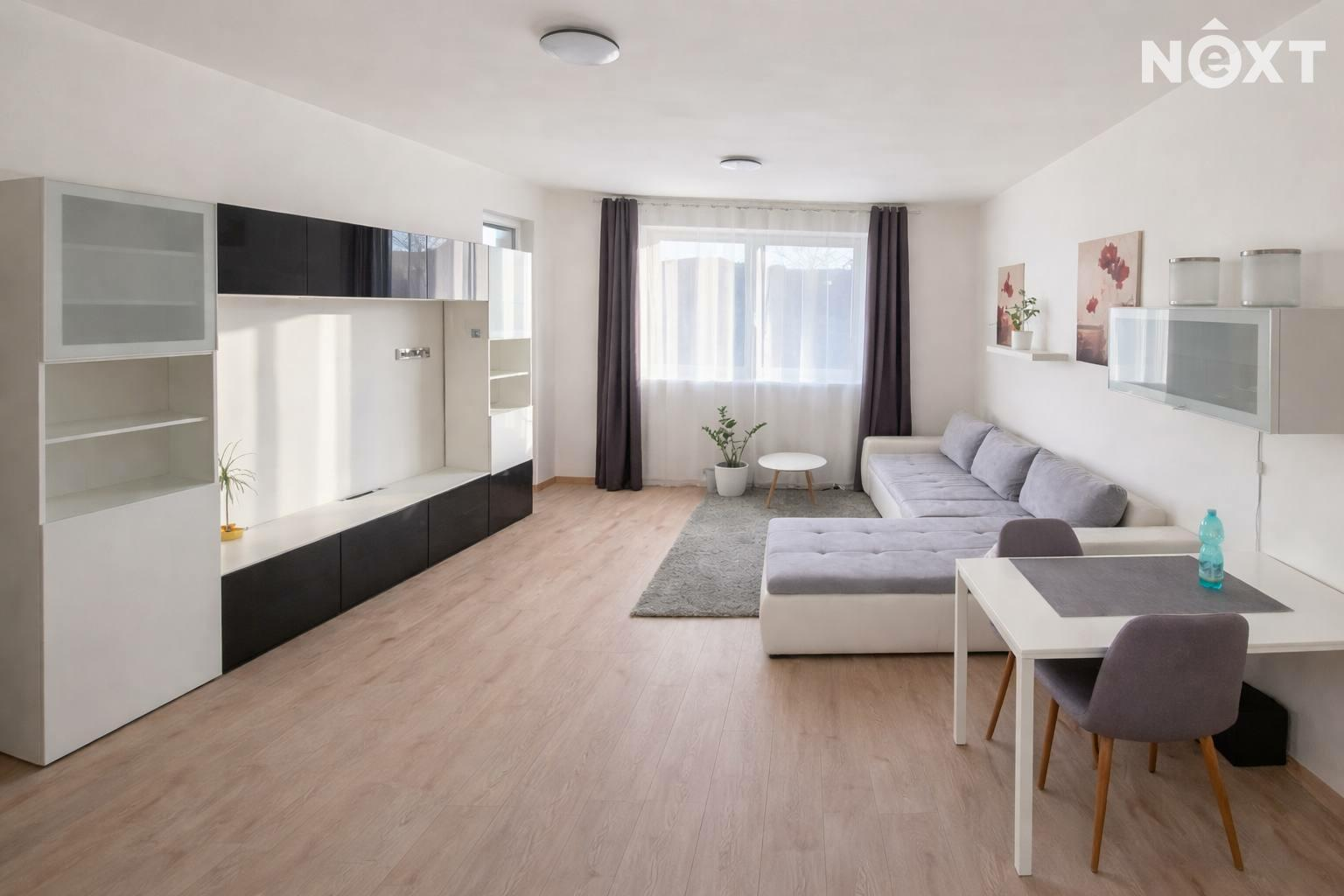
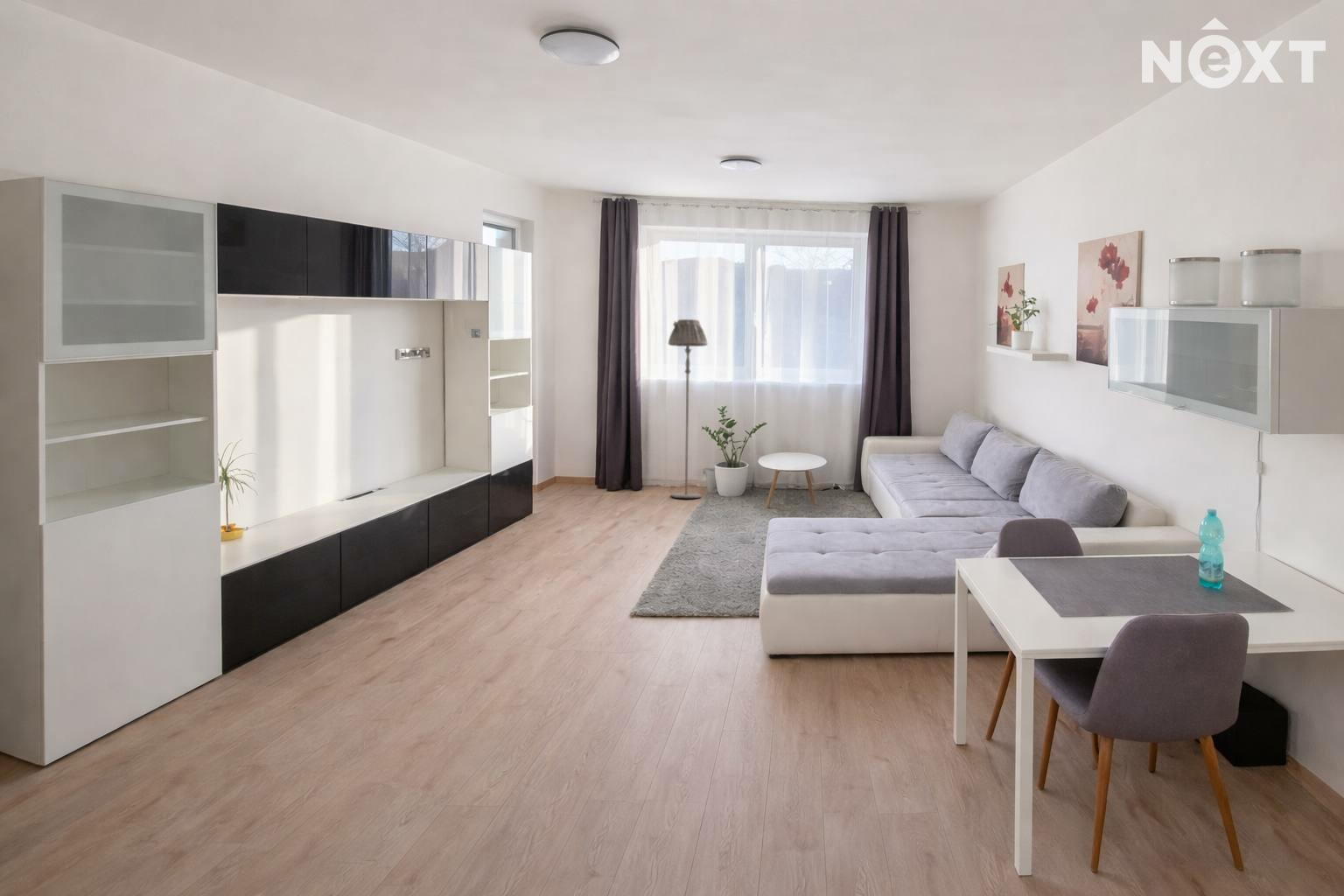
+ floor lamp (687, 409)
